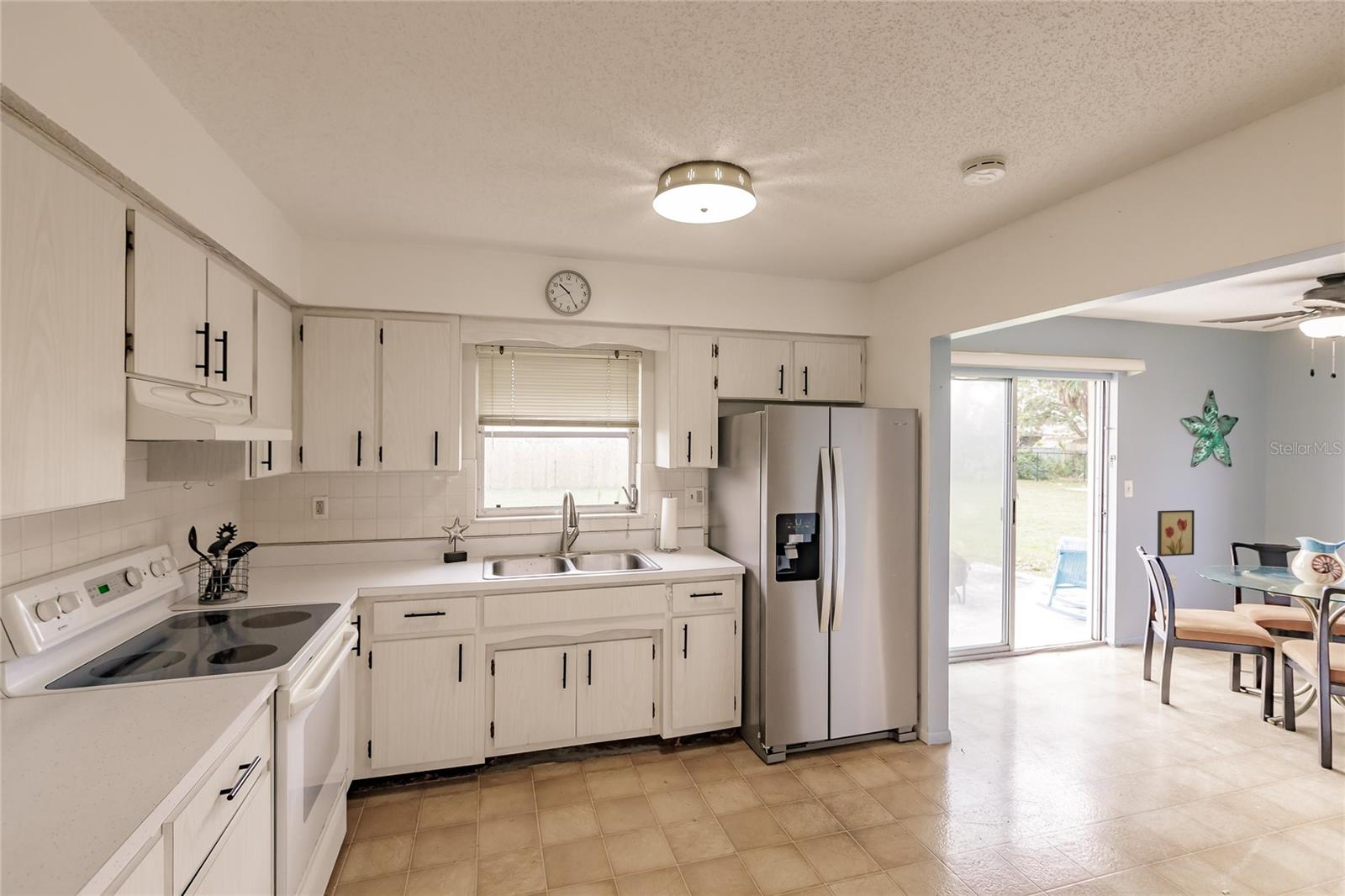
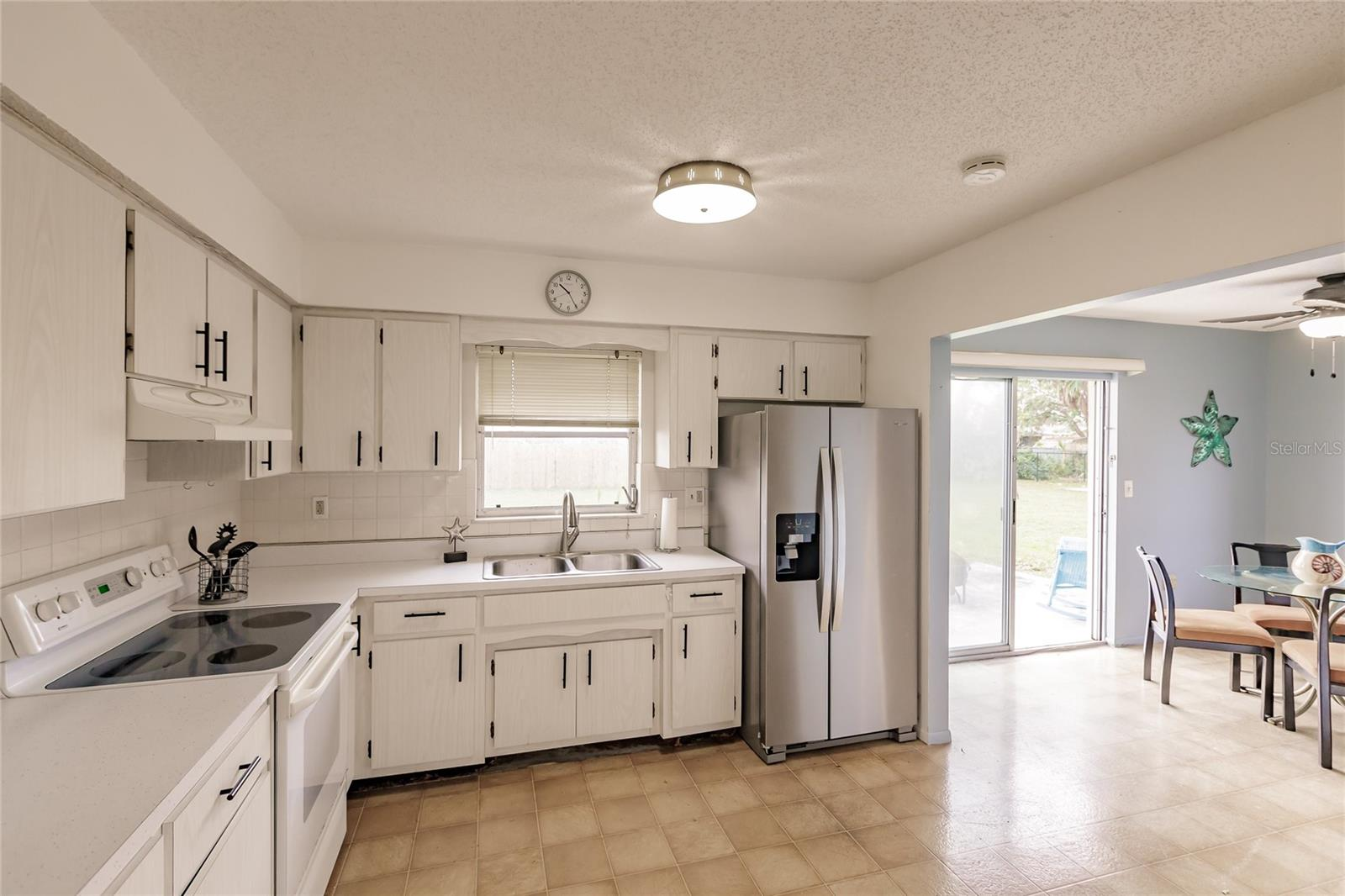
- wall art (1174, 532)
